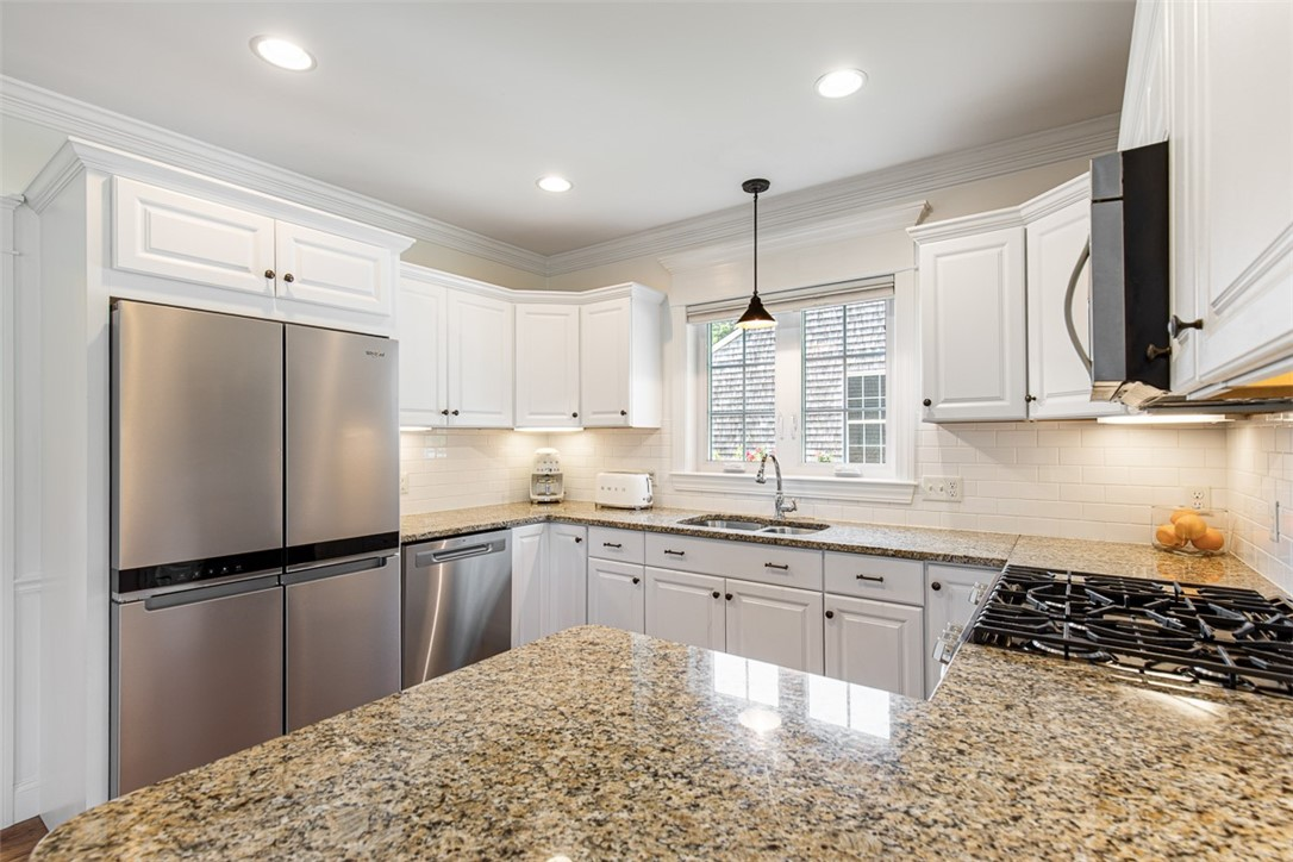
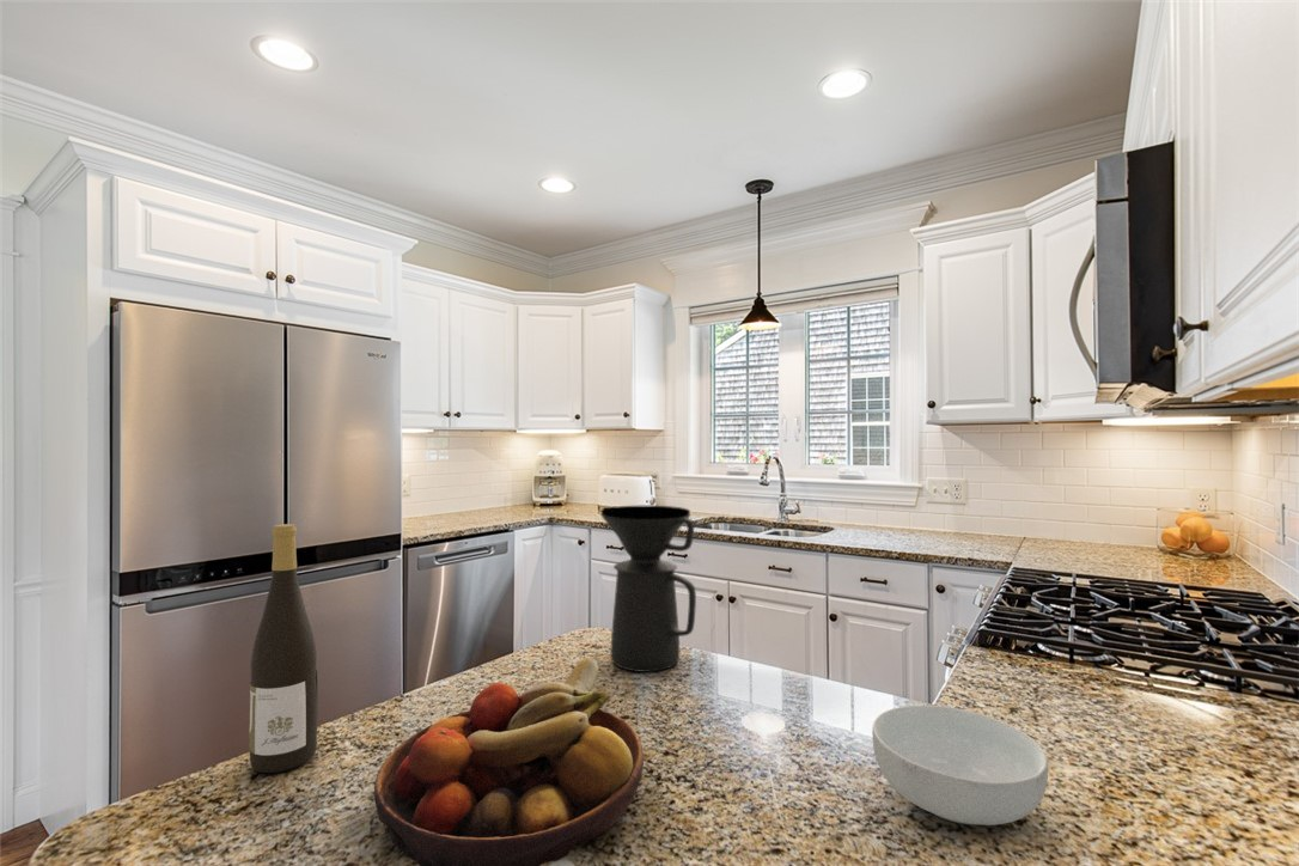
+ wine bottle (283, 642)
+ fruit bowl (514, 743)
+ cereal bowl (955, 769)
+ coffee maker (645, 585)
